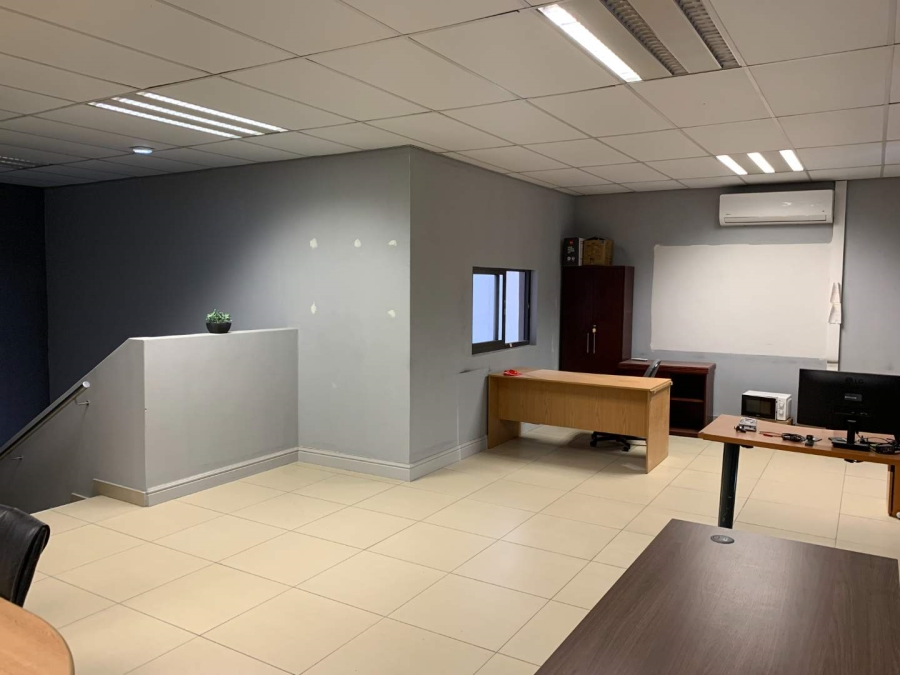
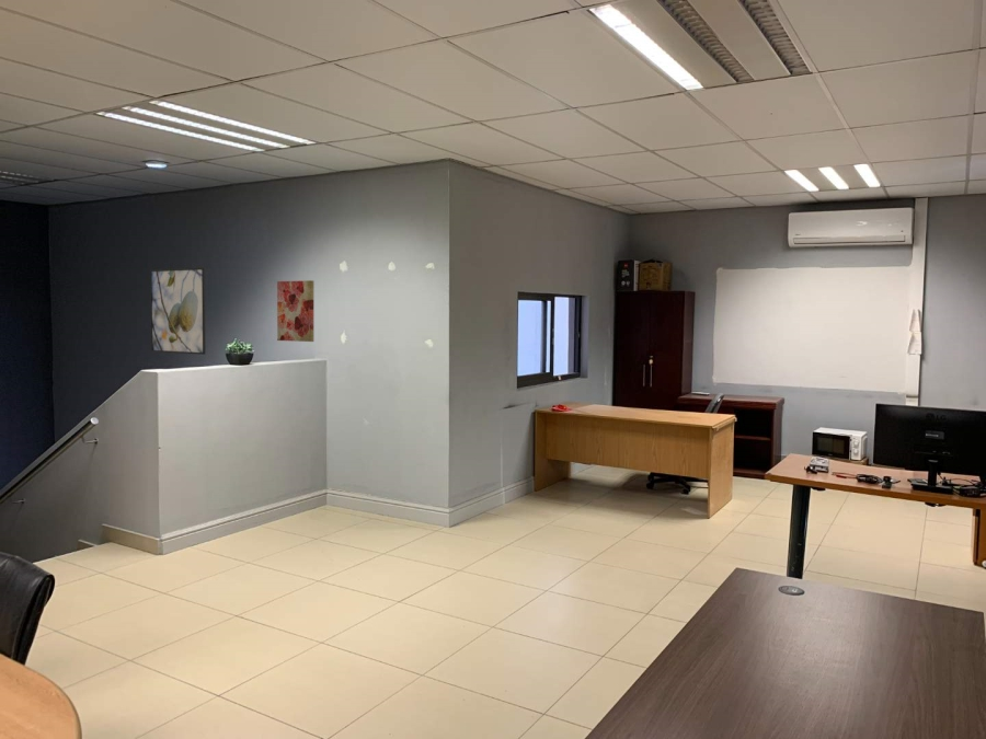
+ wall art (295, 311)
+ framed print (176, 311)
